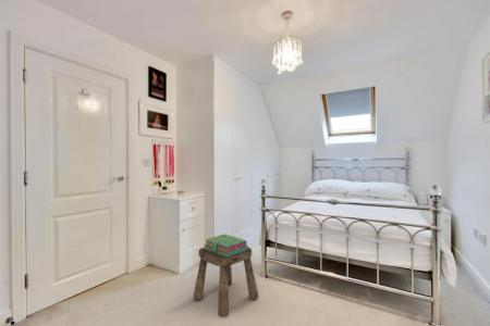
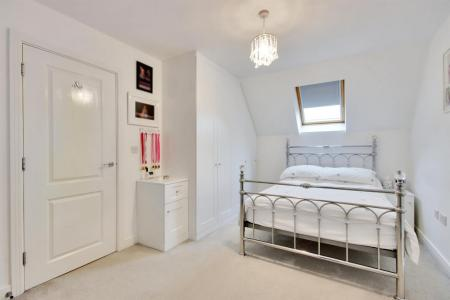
- stool (225, 273)
- stack of books (225, 243)
